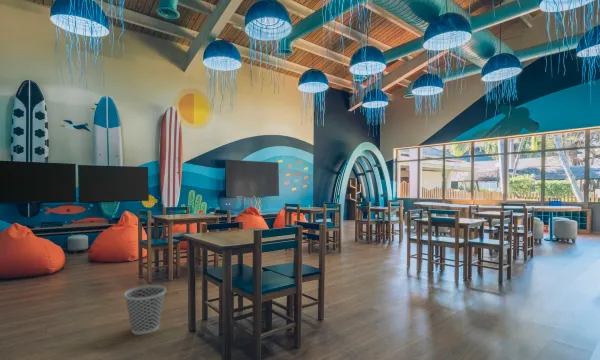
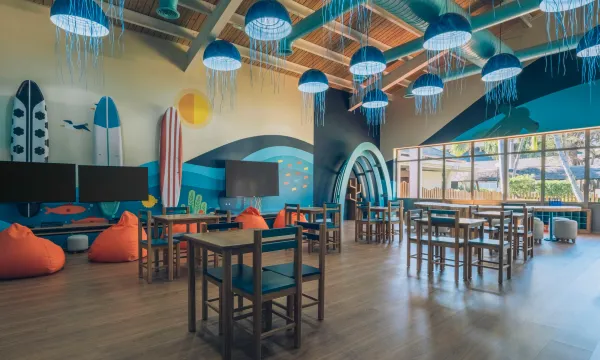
- wastebasket (145, 309)
